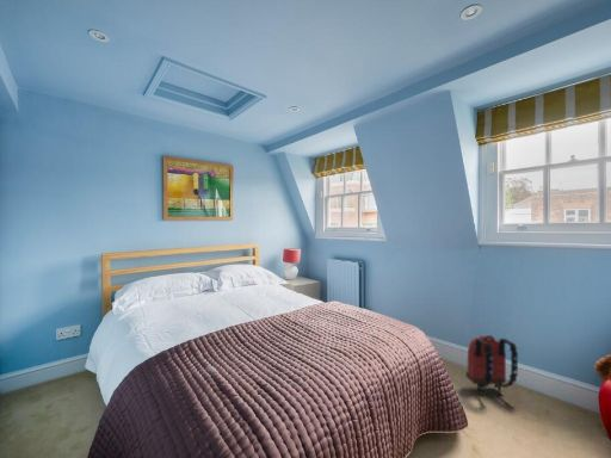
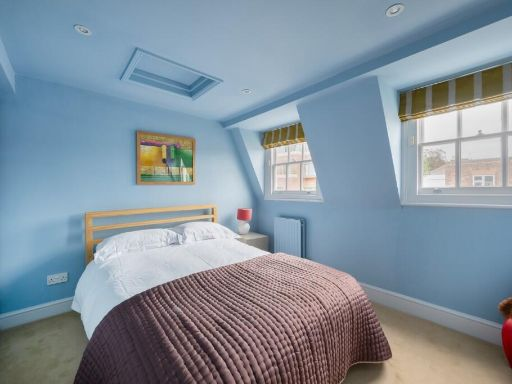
- backpack (490, 367)
